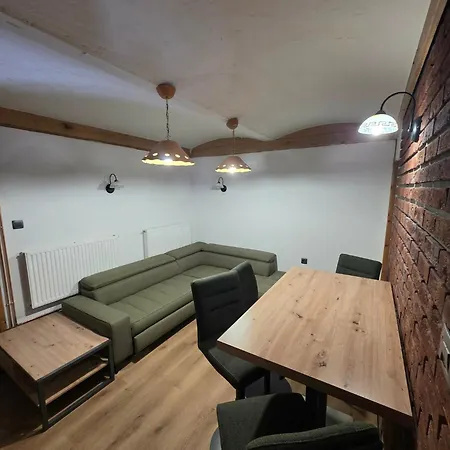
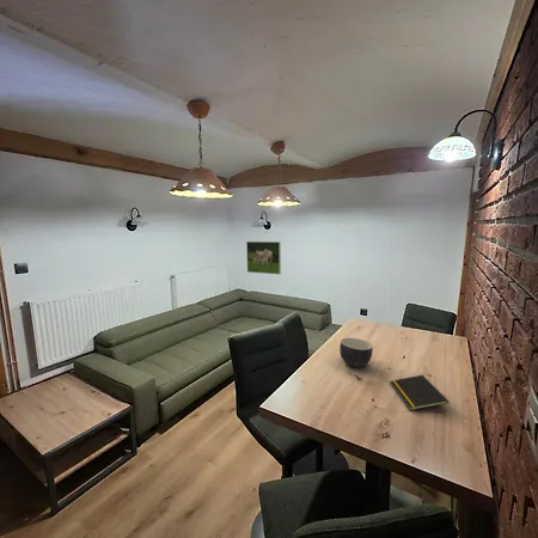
+ bowl (355, 353)
+ notepad (416, 391)
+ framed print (263, 257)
